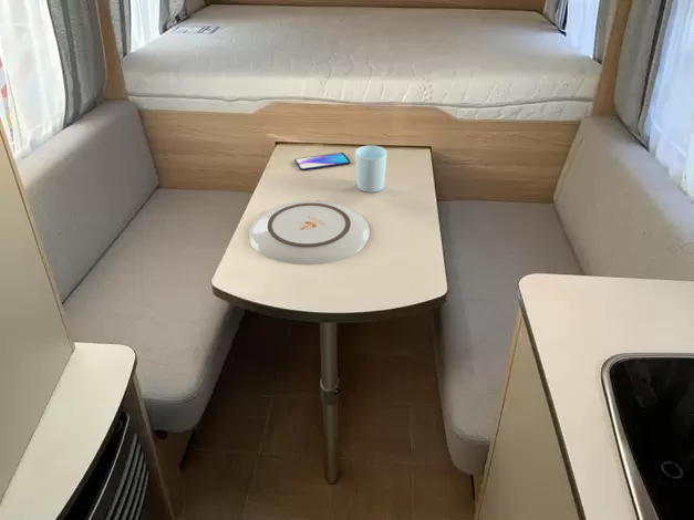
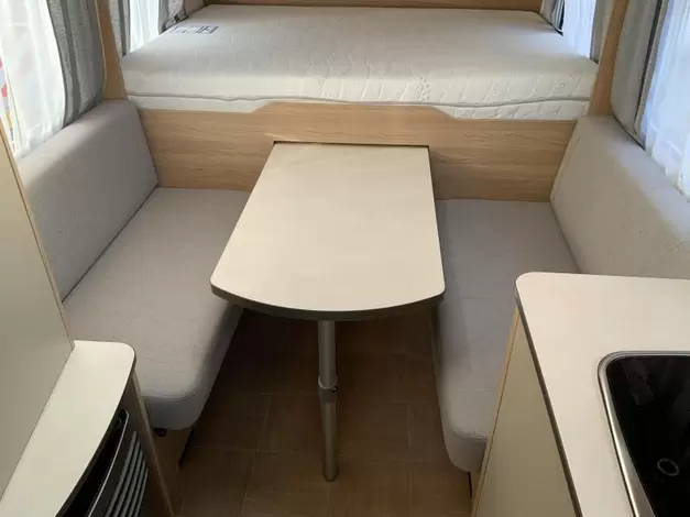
- cup (370, 169)
- plate (309, 227)
- smartphone (322, 160)
